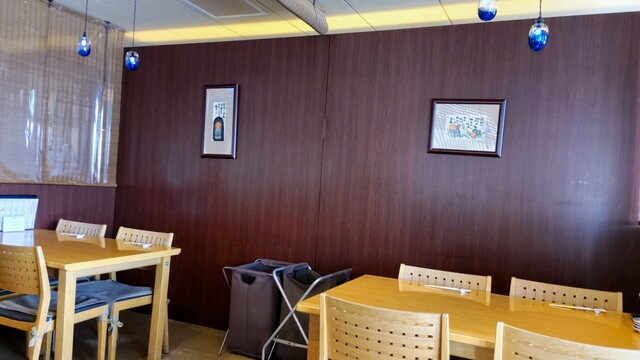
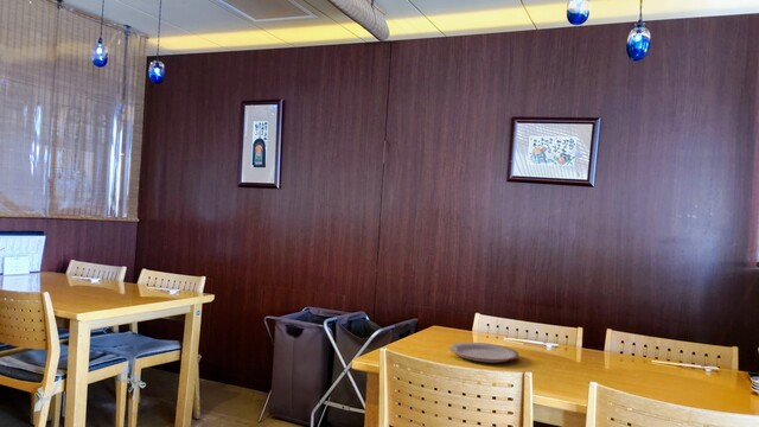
+ plate (483, 352)
